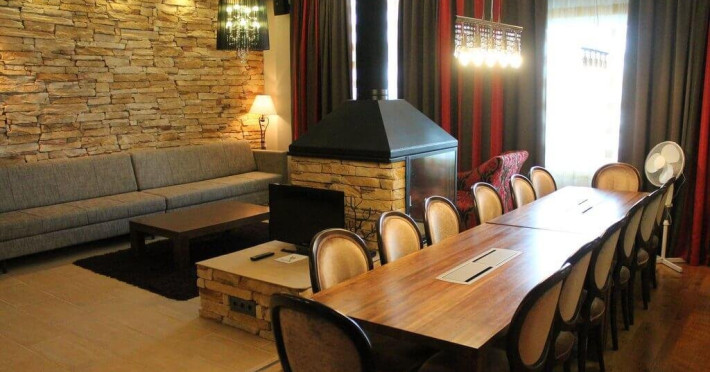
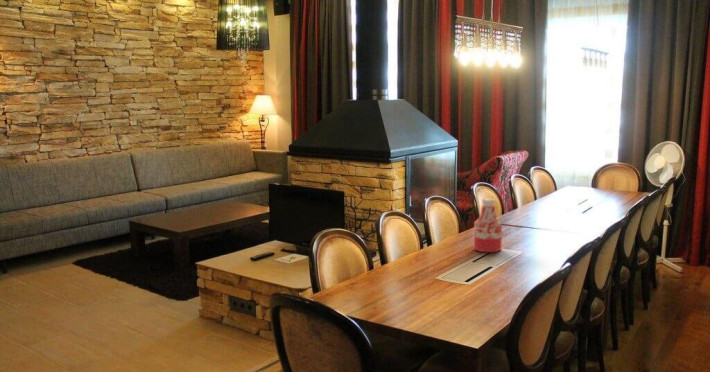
+ bottle (487, 224)
